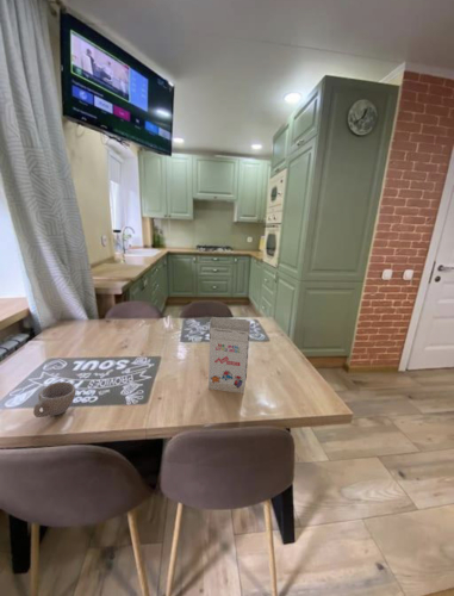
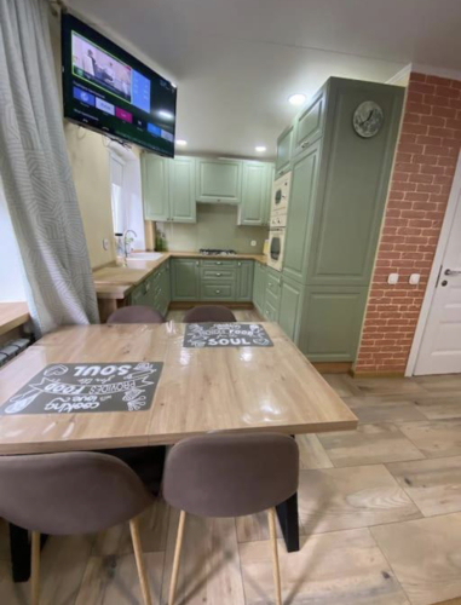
- cup (54, 403)
- gift box (229, 353)
